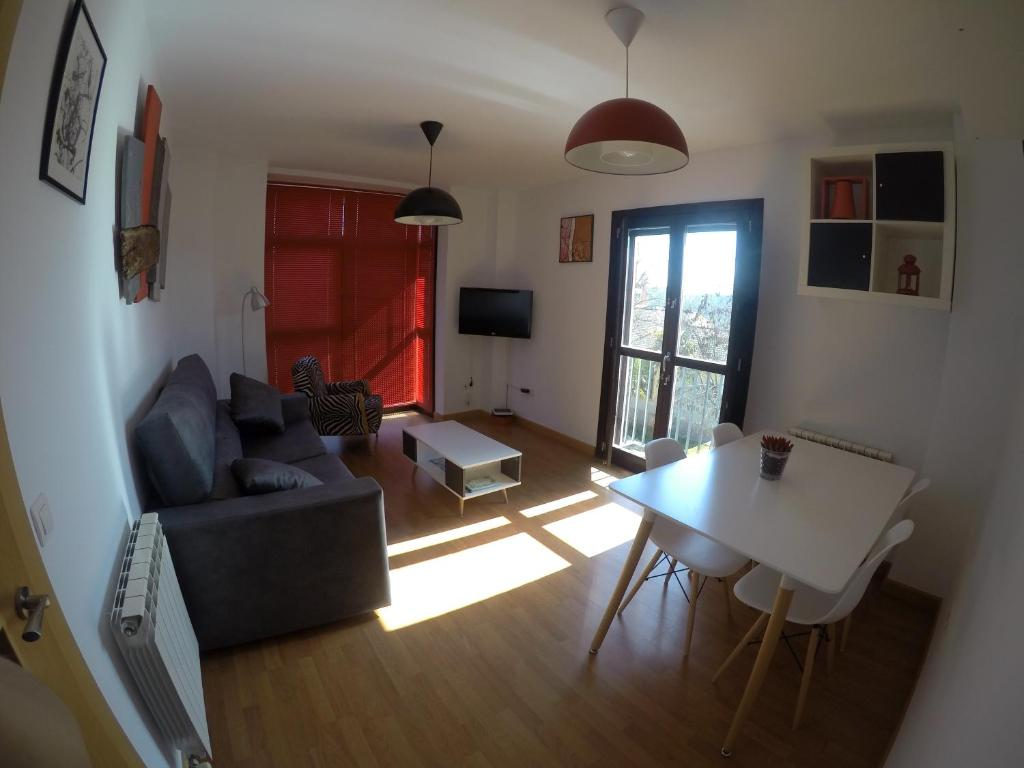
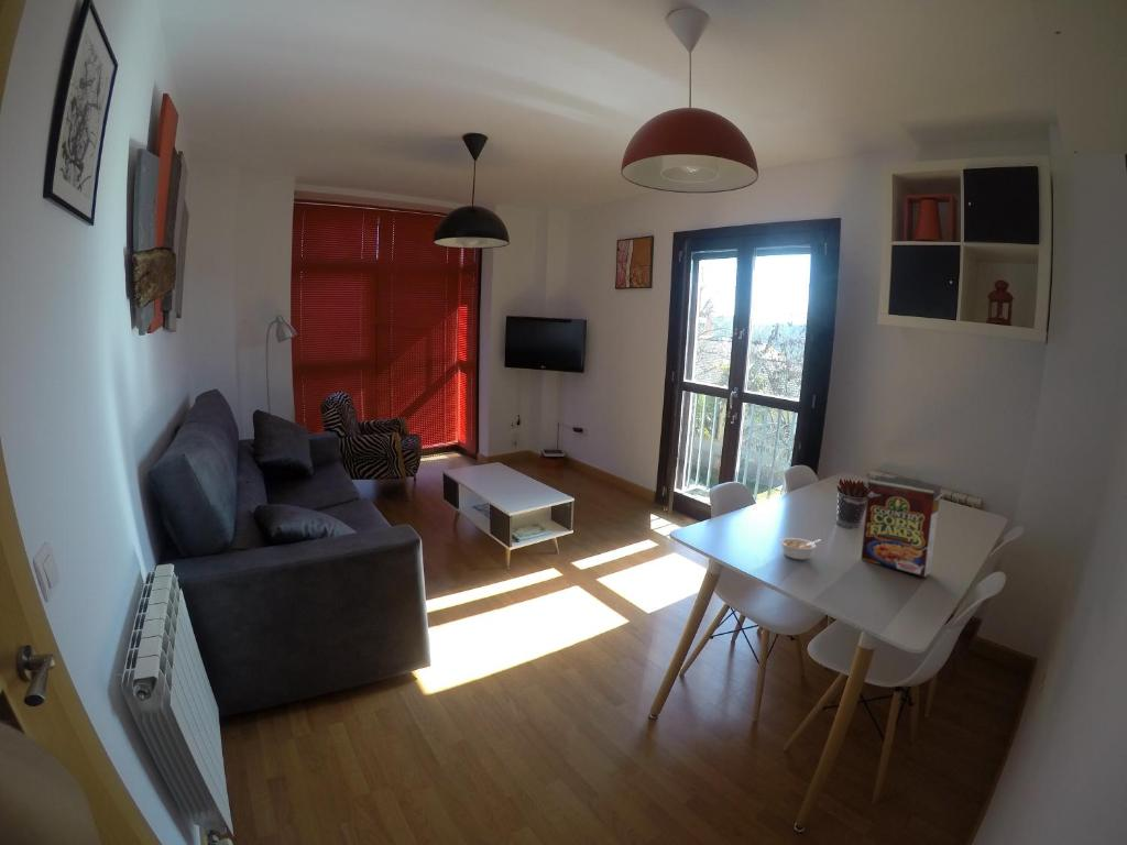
+ legume (798, 547)
+ cereal box (898, 523)
